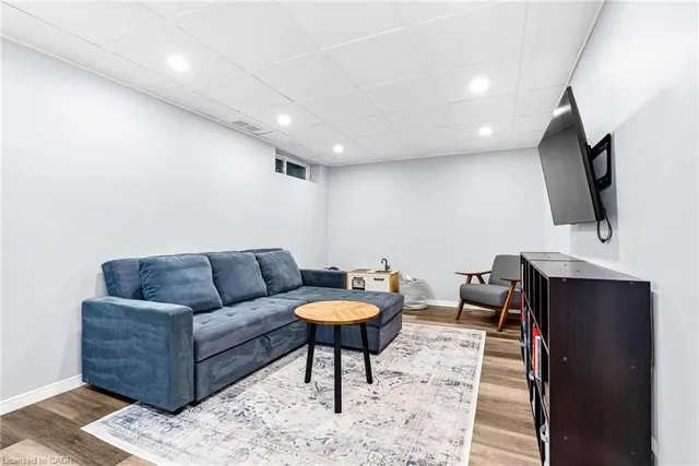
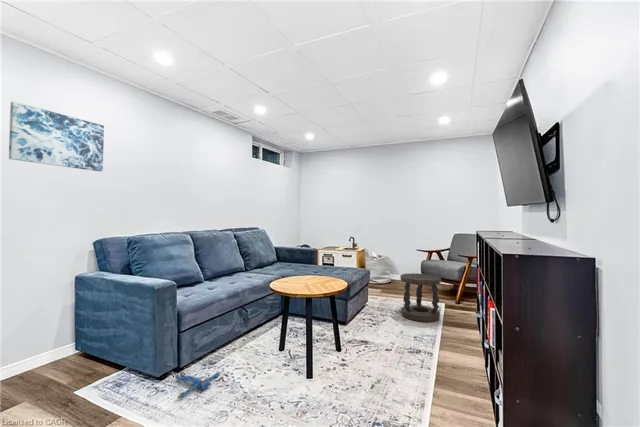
+ plush toy (193, 380)
+ stool (419, 295)
+ wall art (61, 140)
